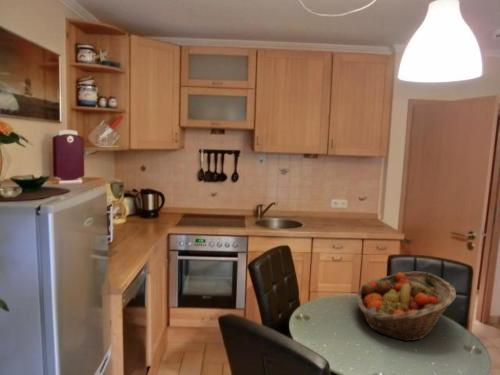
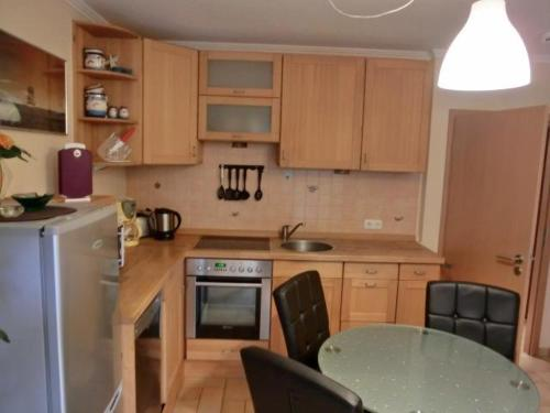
- fruit basket (402, 300)
